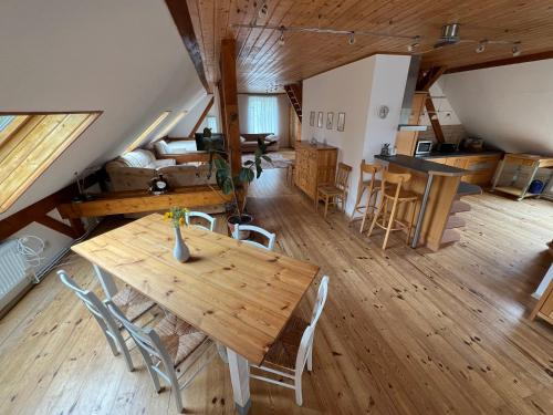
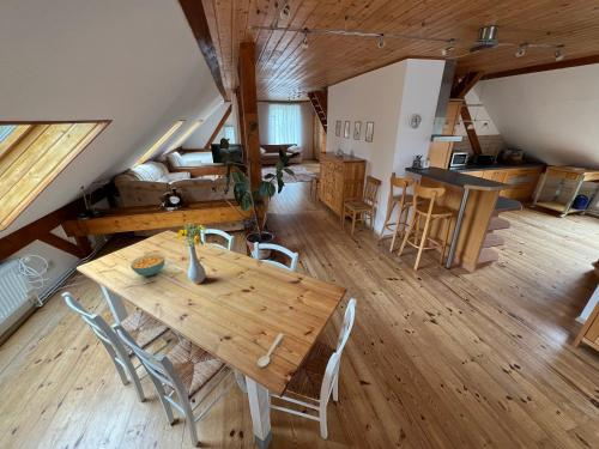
+ spoon (271, 348)
+ cereal bowl (150, 266)
